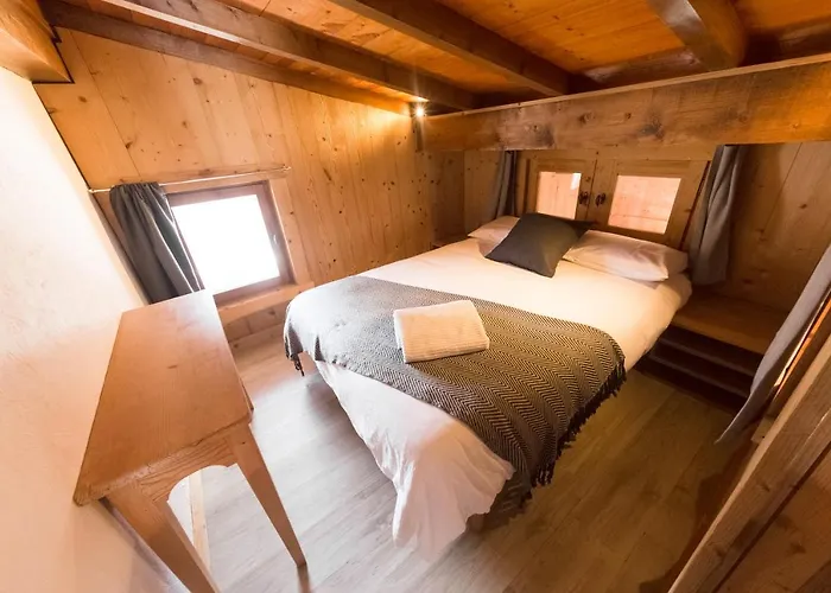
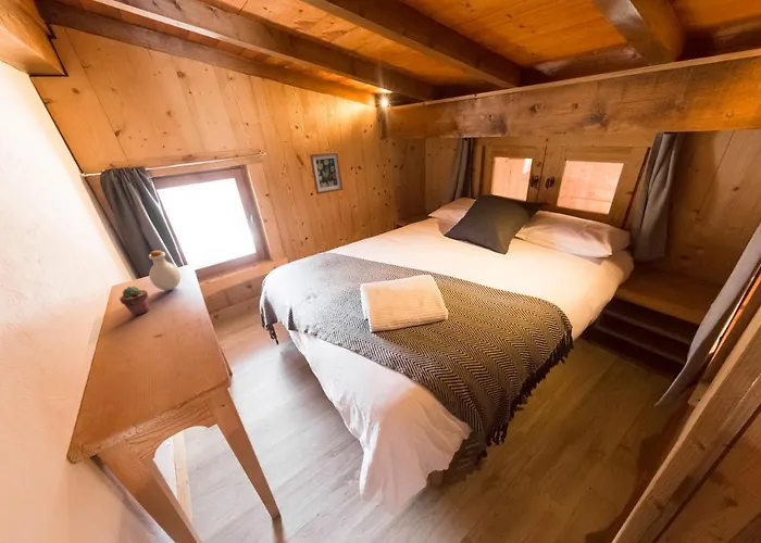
+ potted succulent (135, 299)
+ bottle (162, 270)
+ wall art (327, 173)
